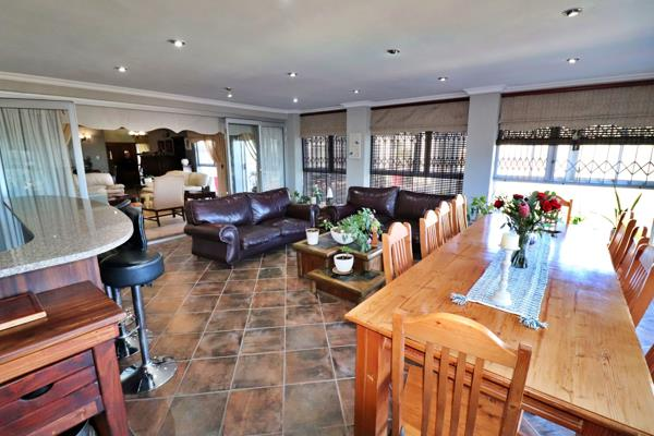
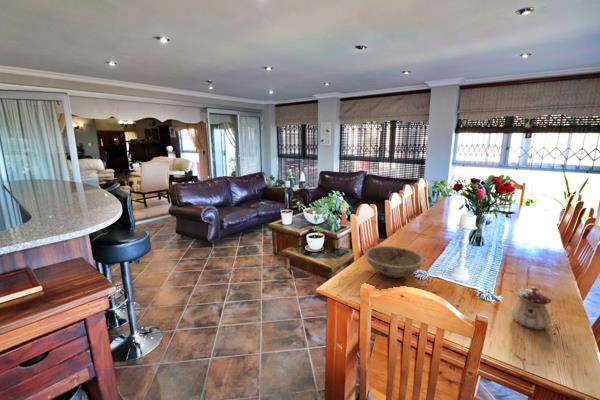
+ teapot (532, 303)
+ bowl (393, 264)
